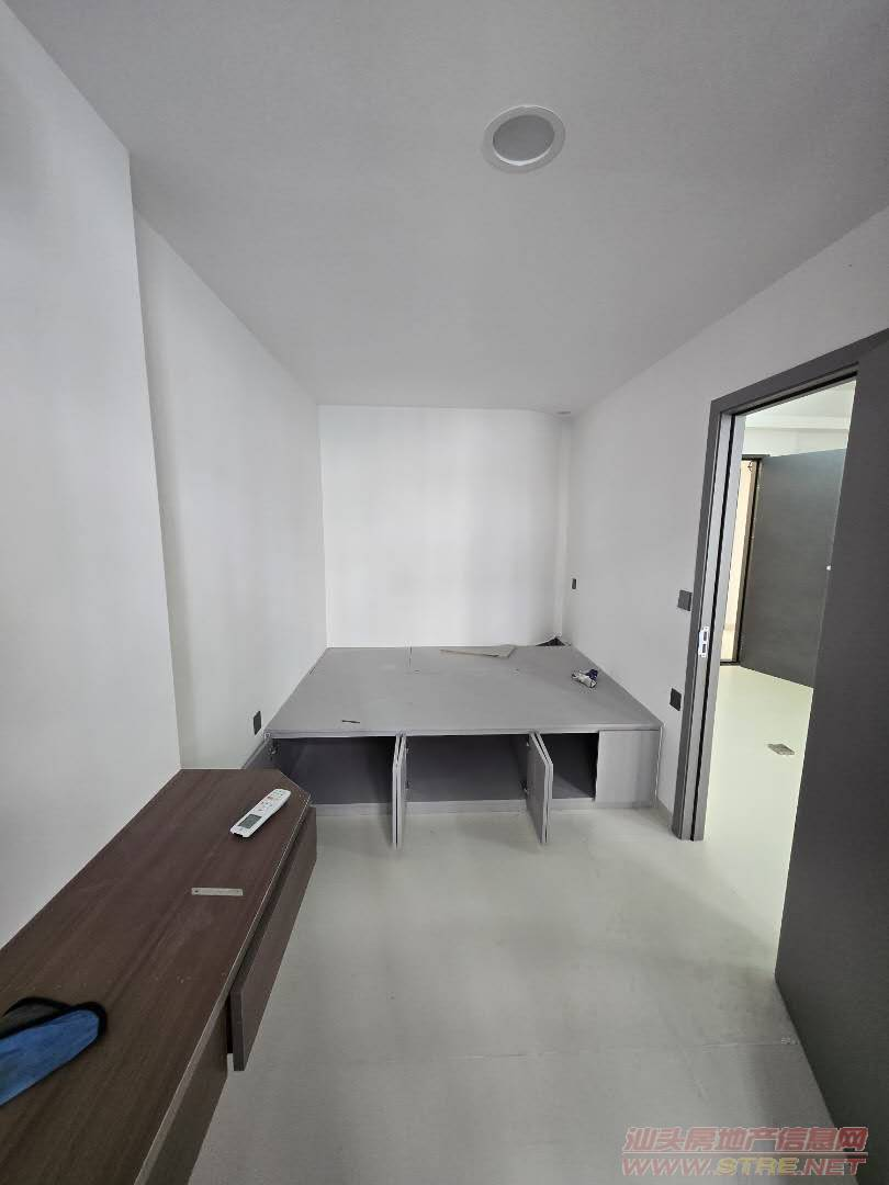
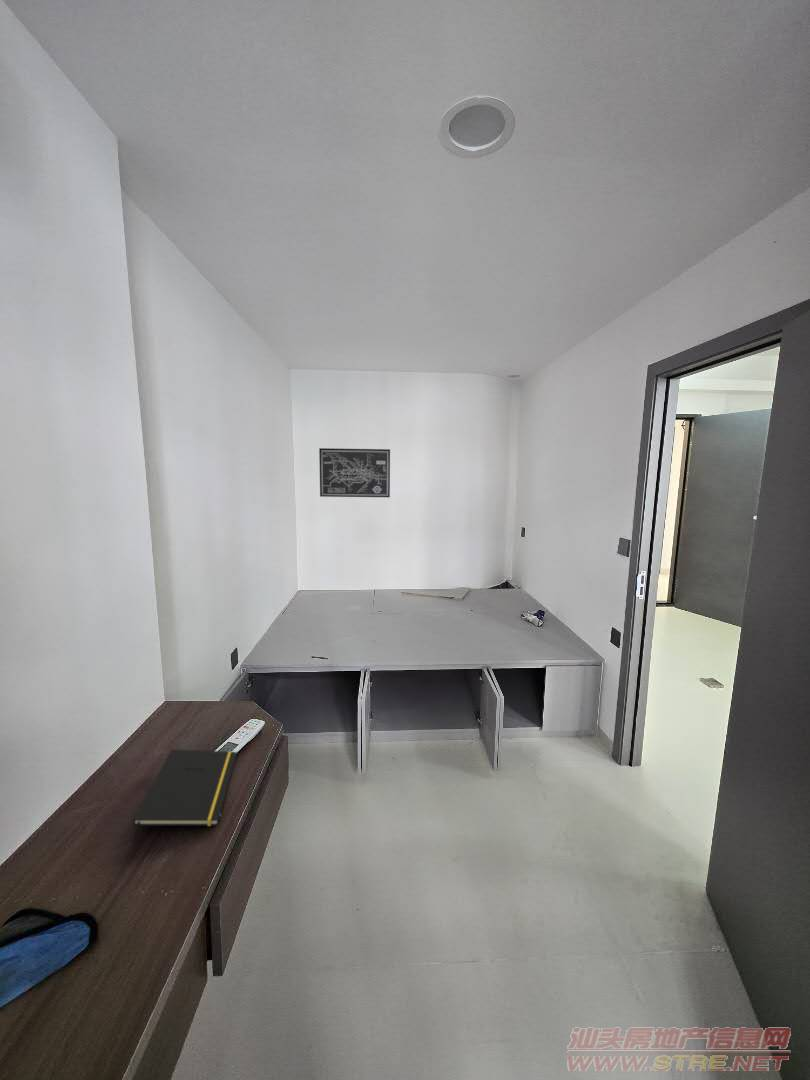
+ notepad (191, 783)
+ wall art (355, 473)
